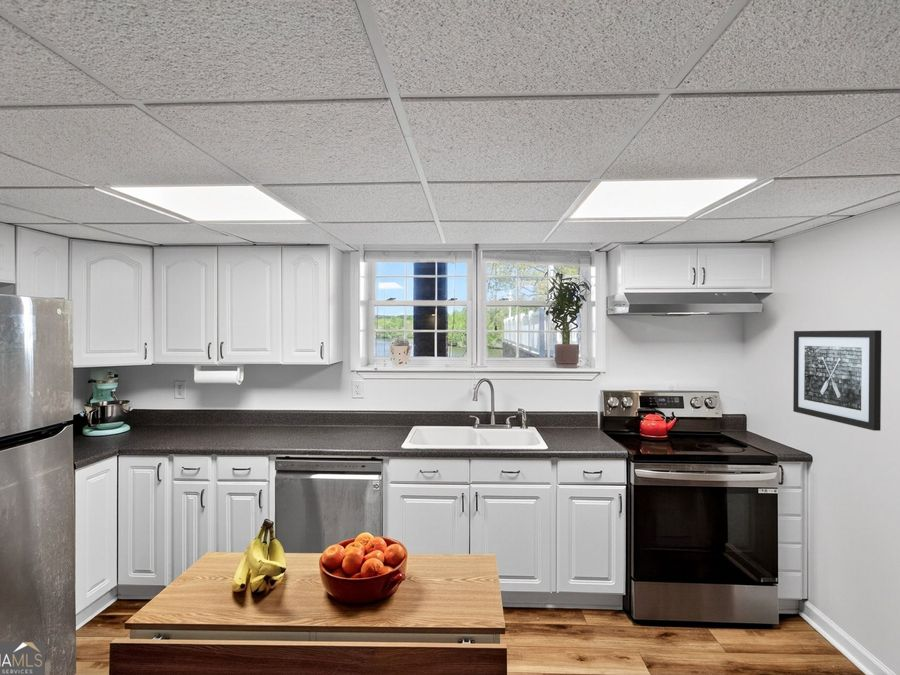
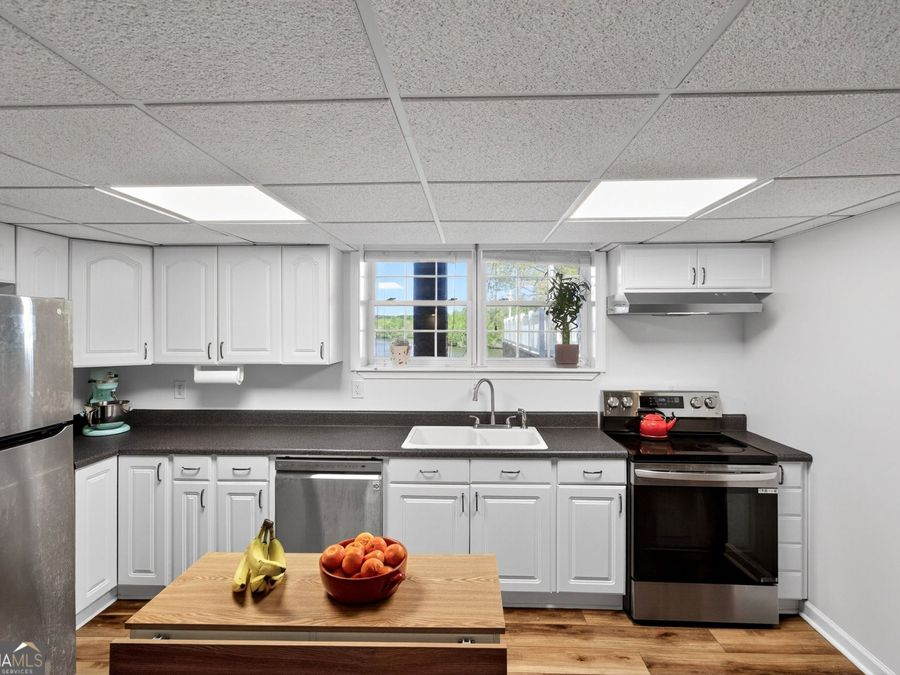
- wall art (832, 375)
